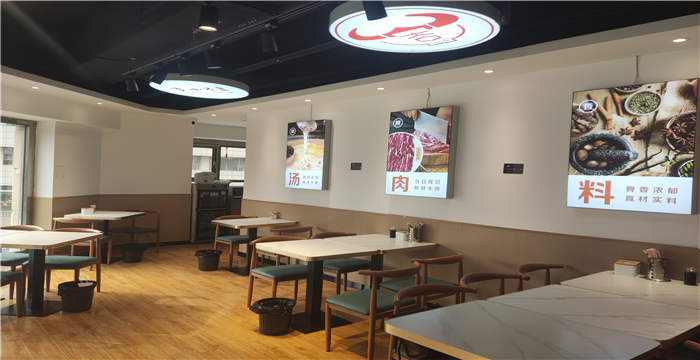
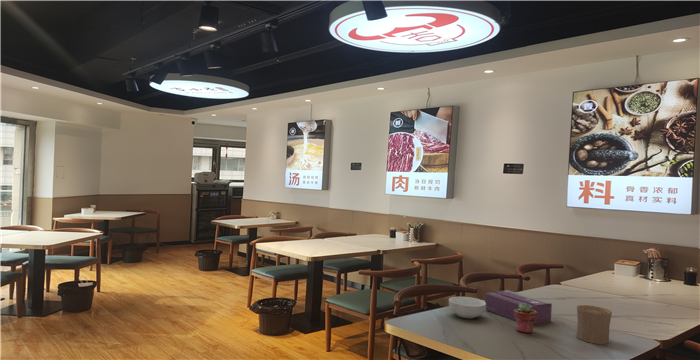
+ potted succulent (525, 316)
+ cup (593, 324)
+ cereal bowl (466, 308)
+ tissue box (516, 306)
